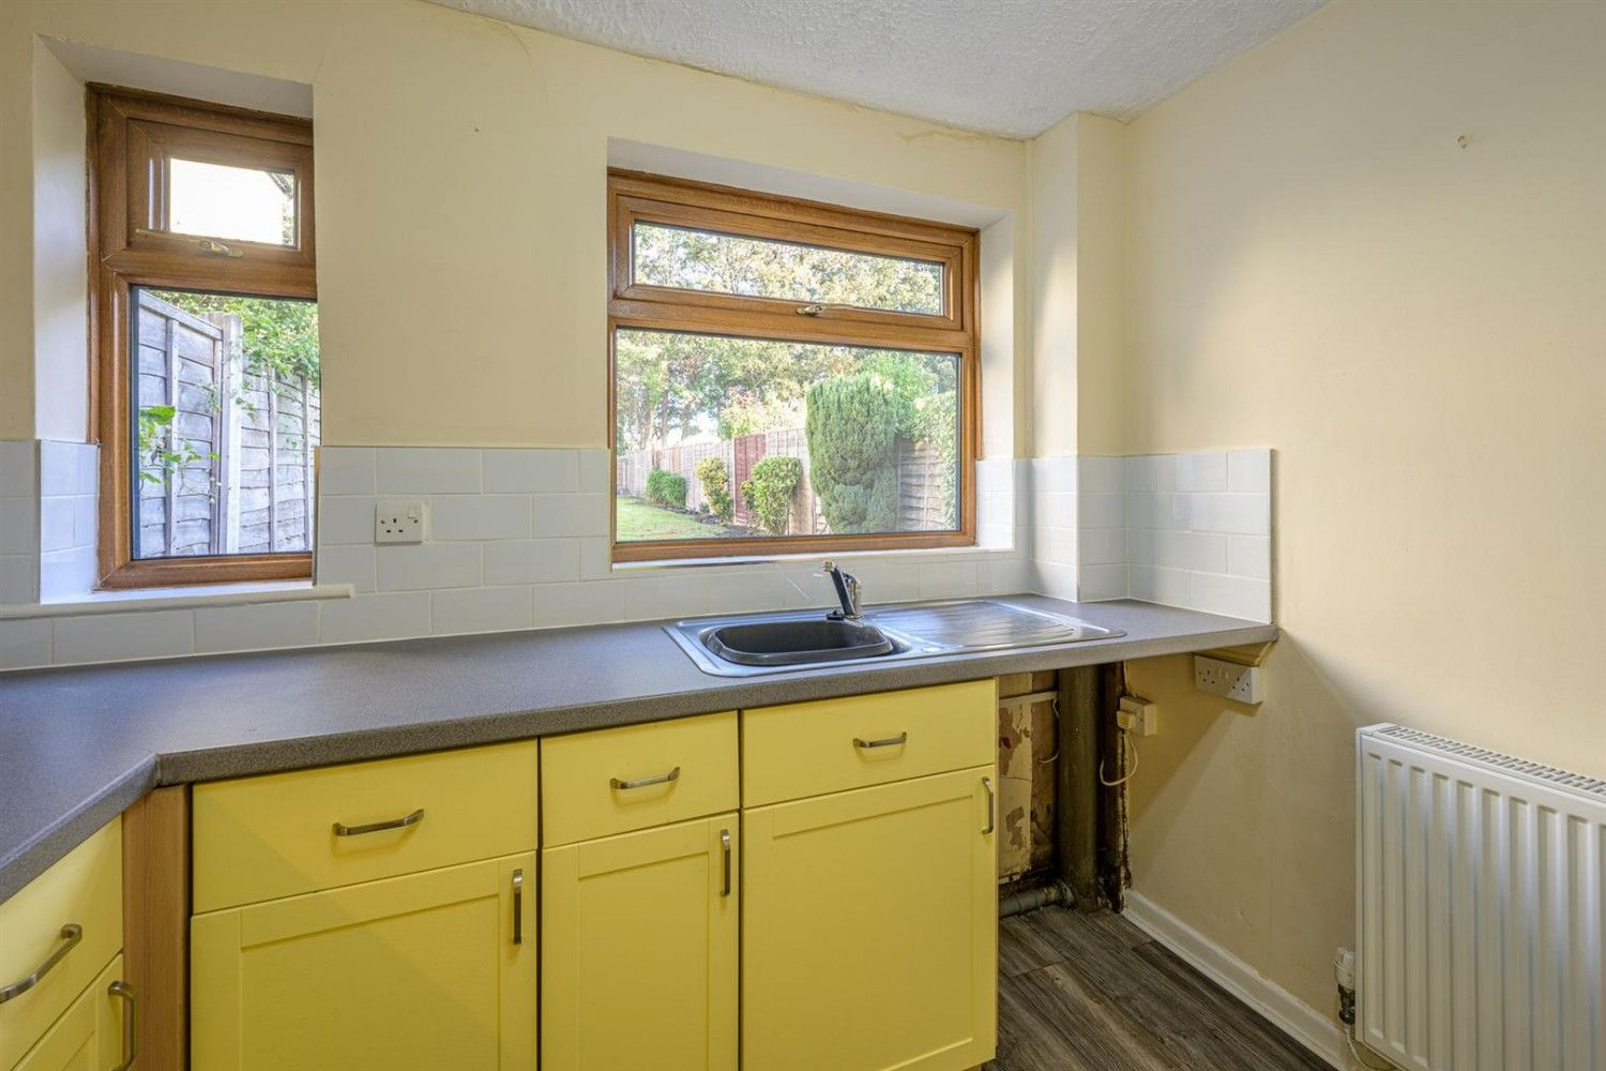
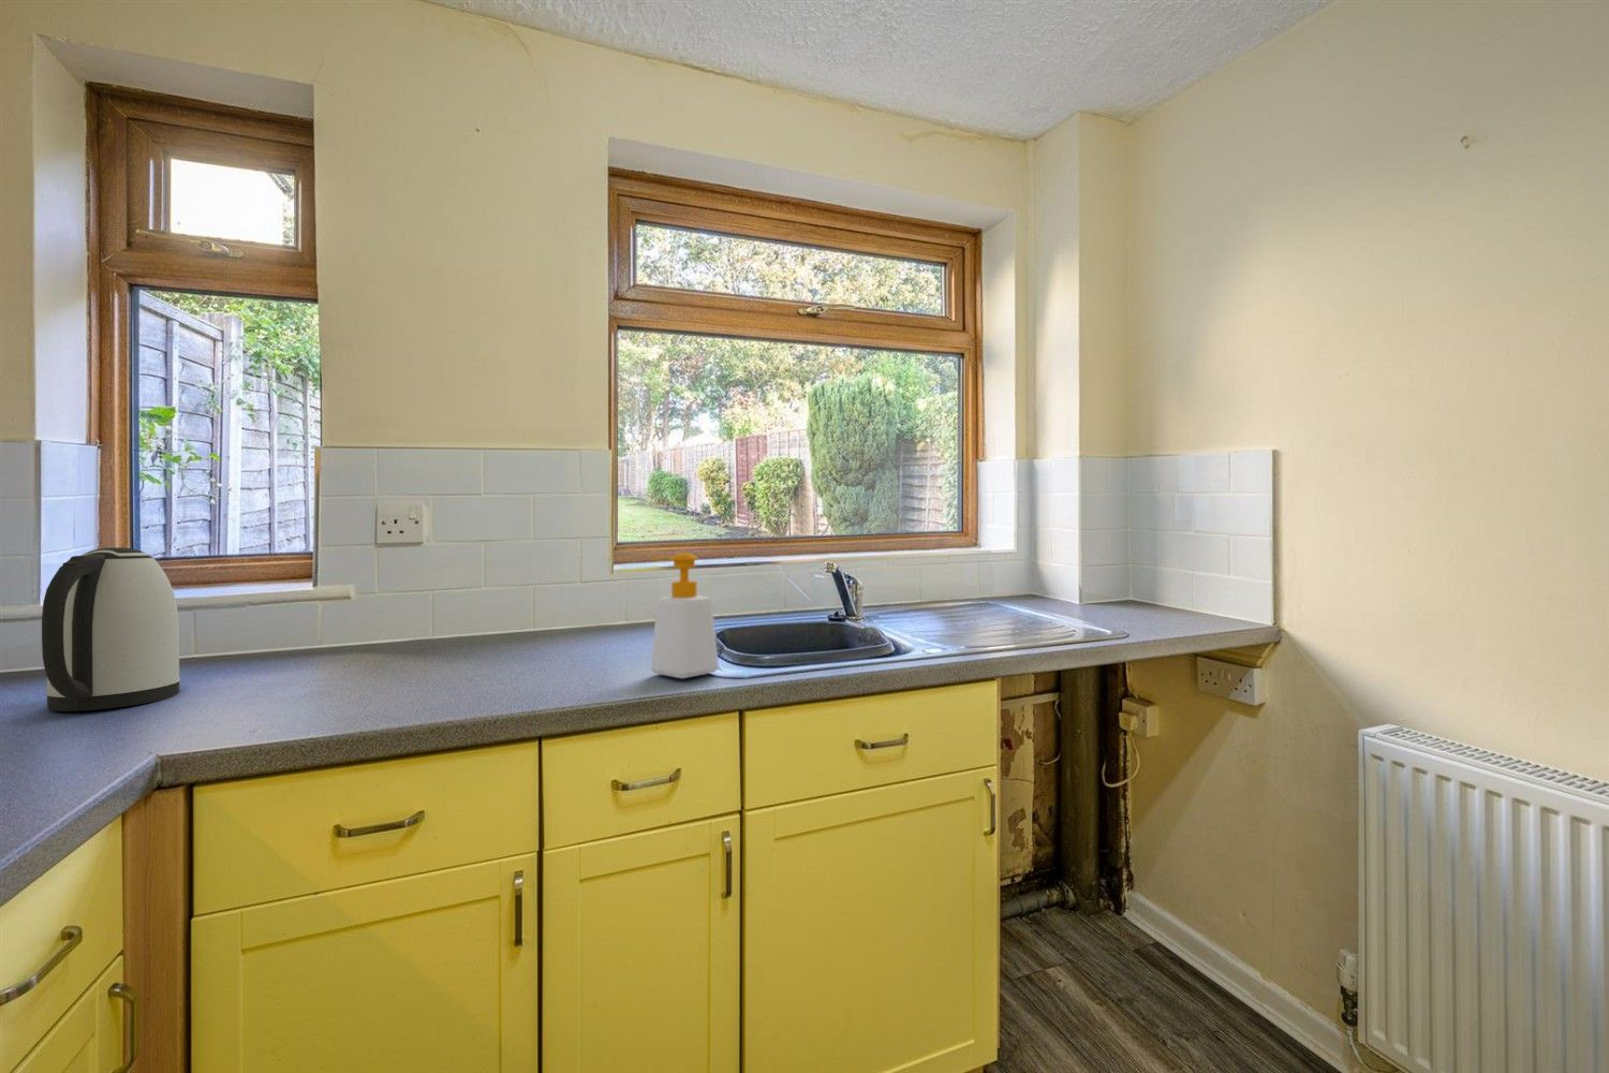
+ soap bottle (676, 612)
+ kettle (102, 625)
